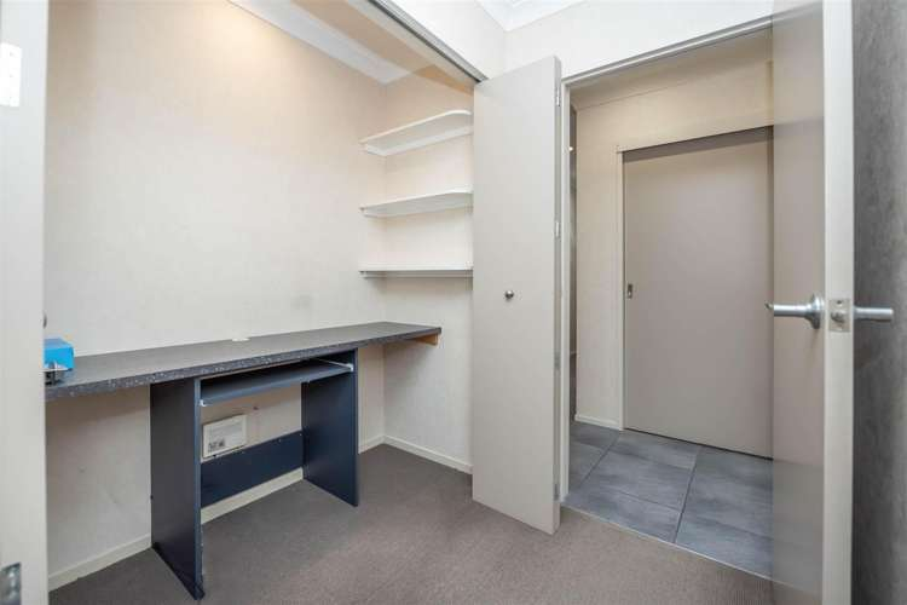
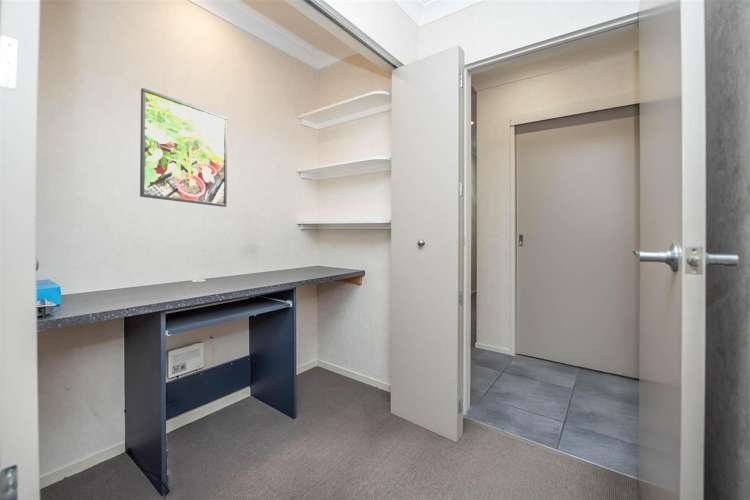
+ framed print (187, 153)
